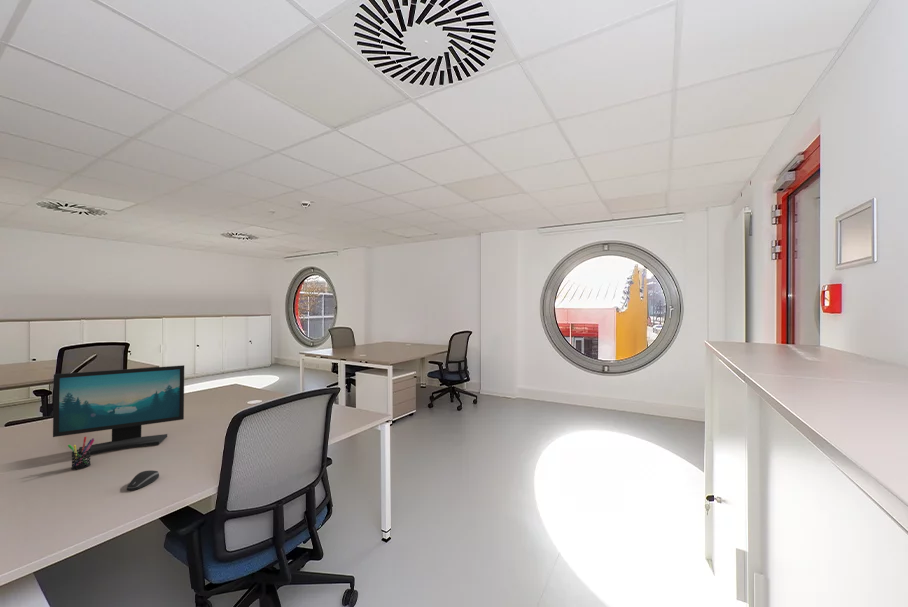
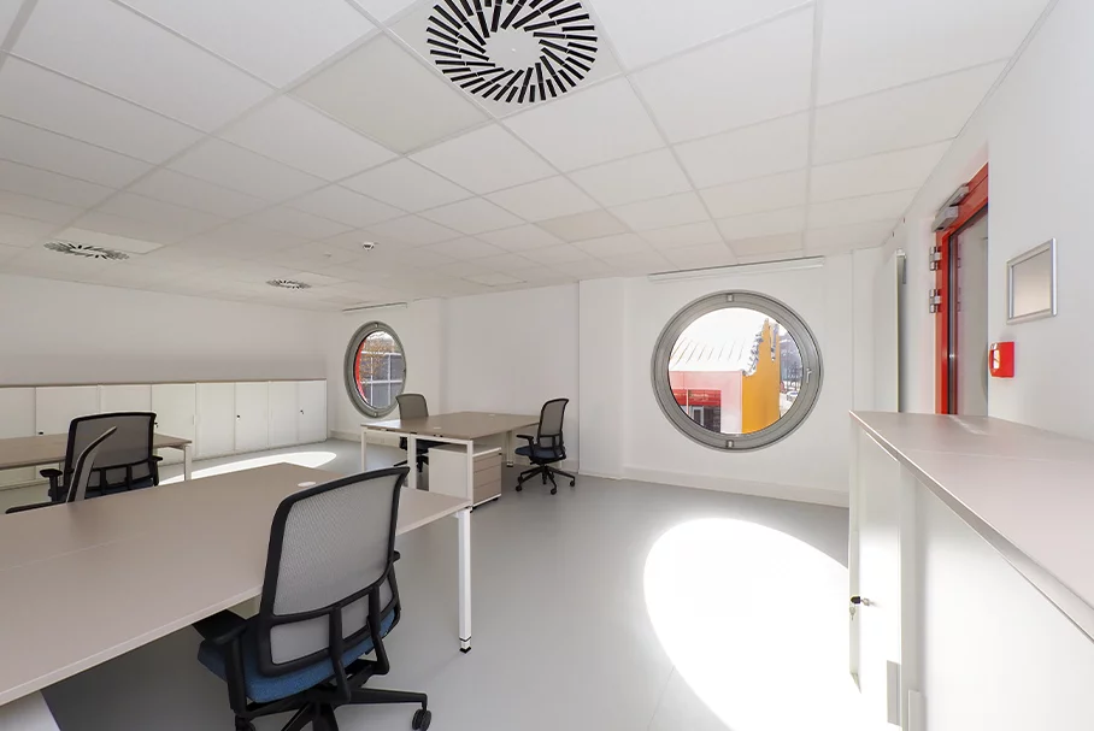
- computer mouse (143, 478)
- pen holder (79, 452)
- computer monitor (124, 407)
